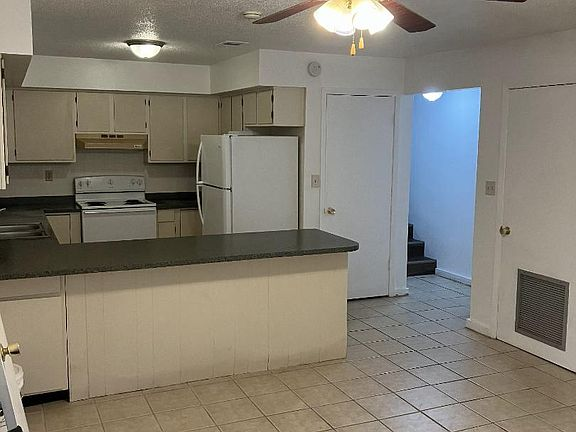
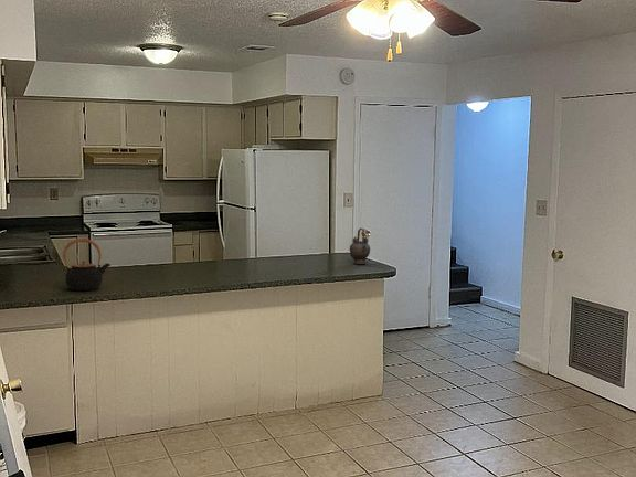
+ teapot (360, 245)
+ teapot (86, 264)
